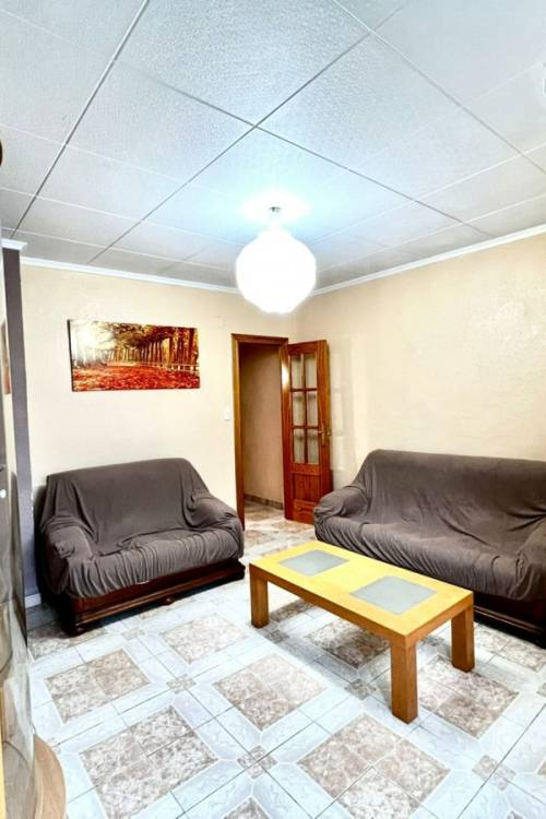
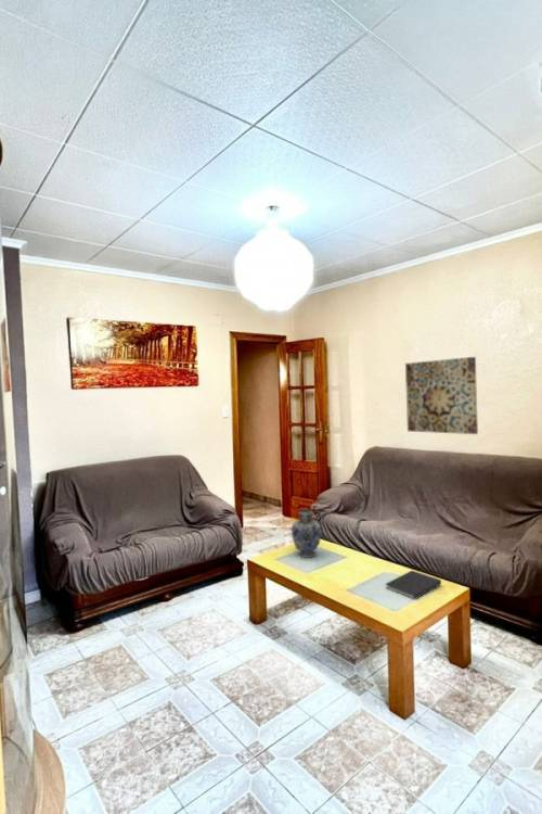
+ wall art (439, 396)
+ diary (413, 584)
+ decorative vase (306, 532)
